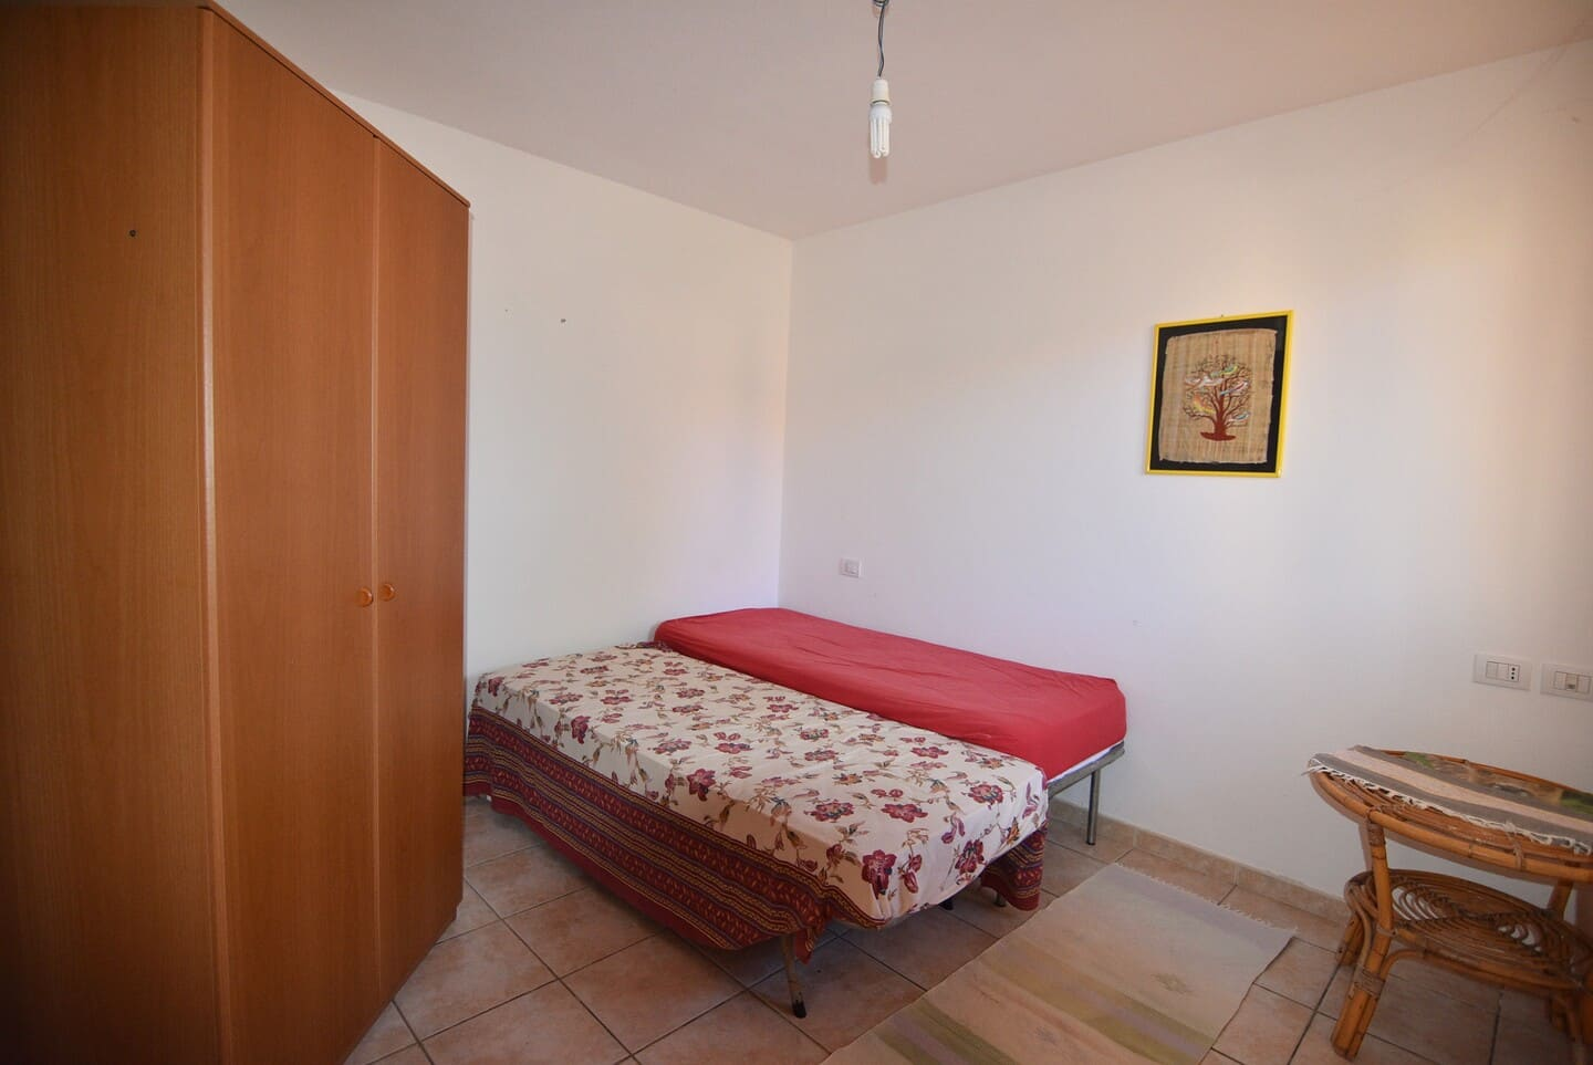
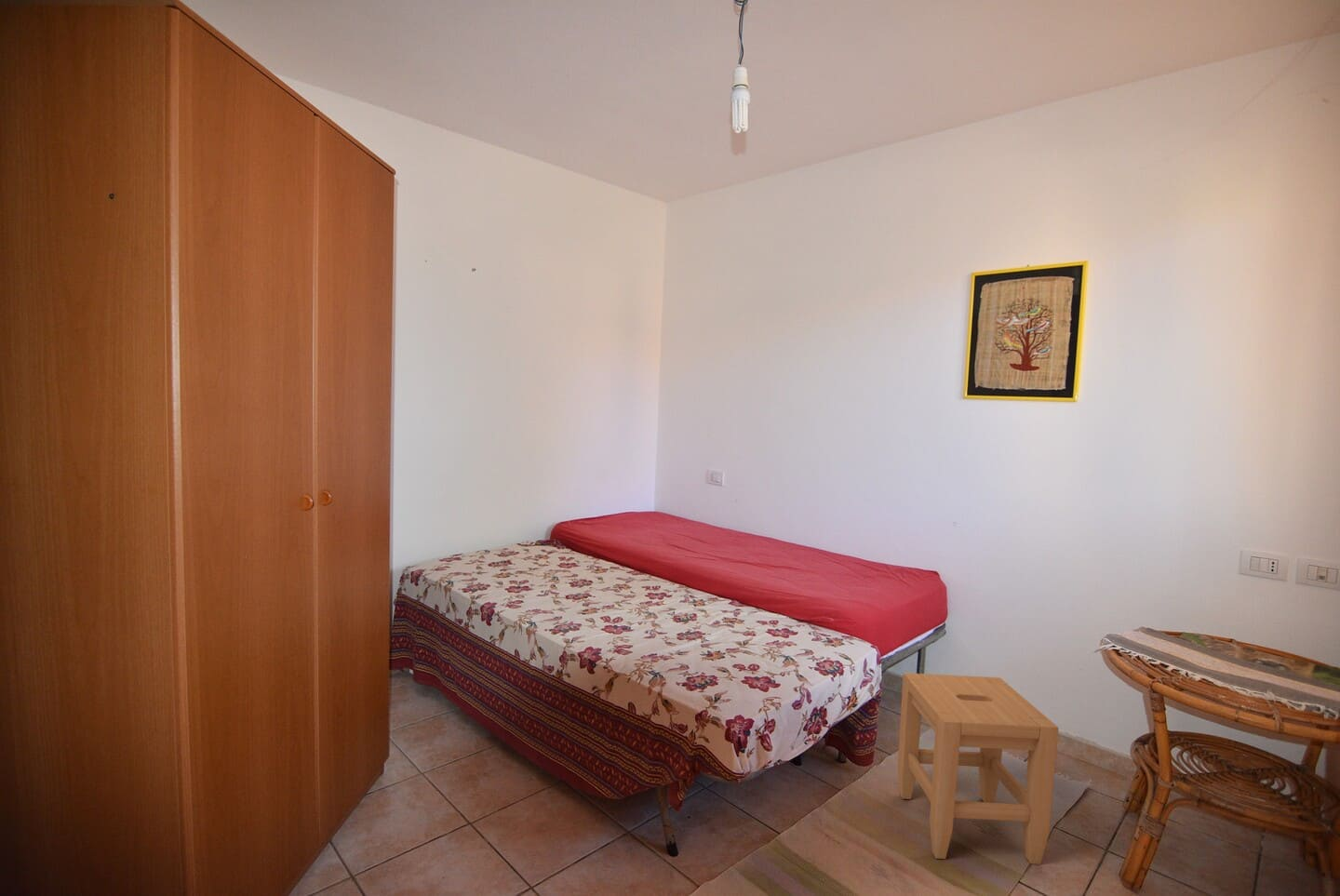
+ stool (969, 762)
